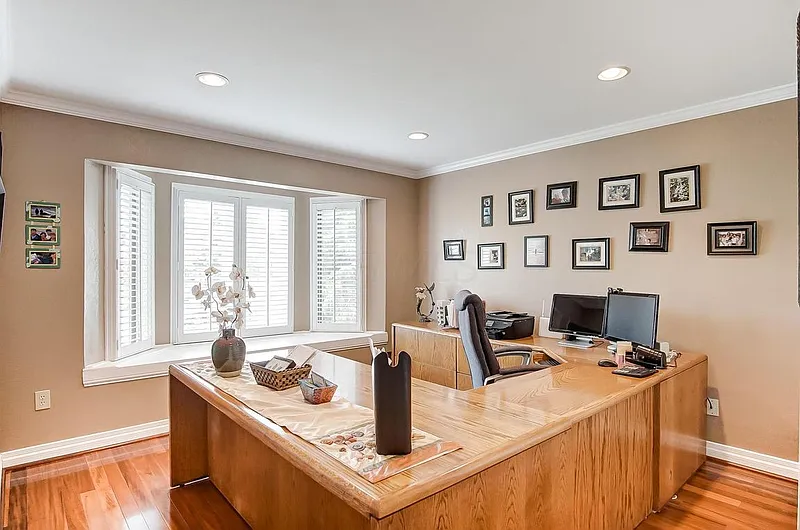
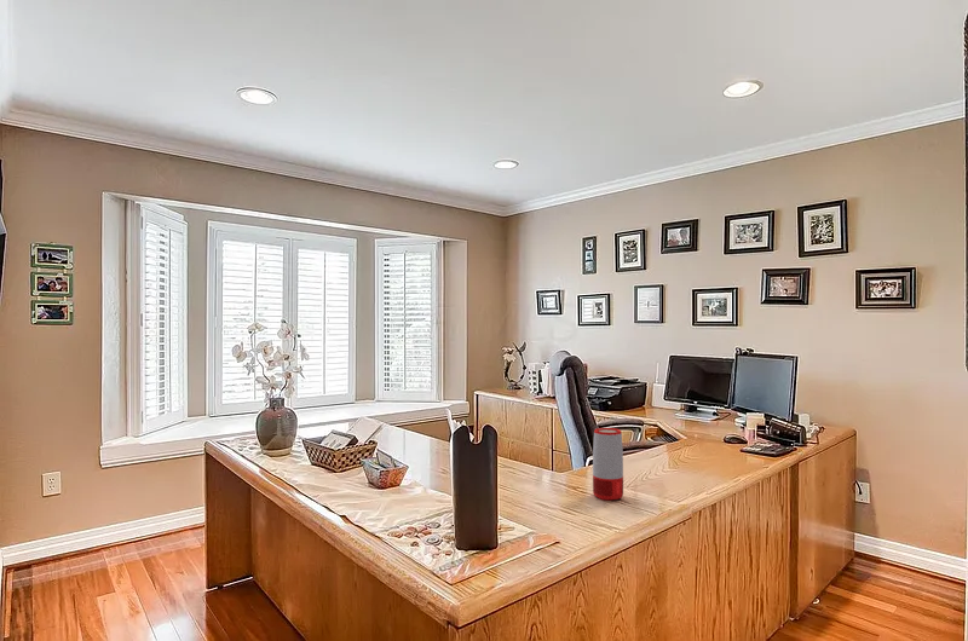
+ speaker (607, 462)
